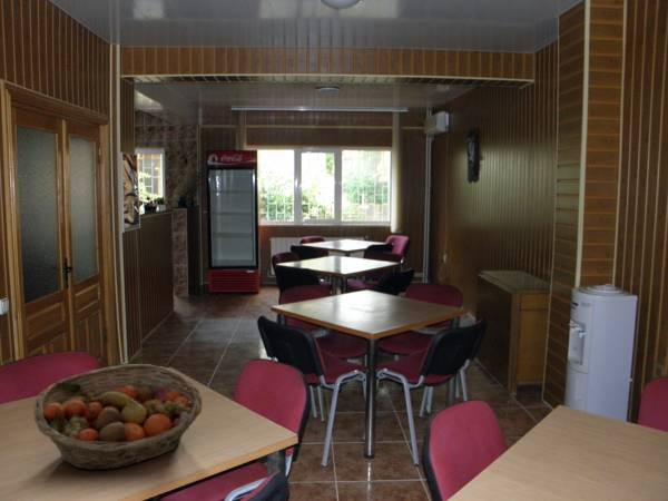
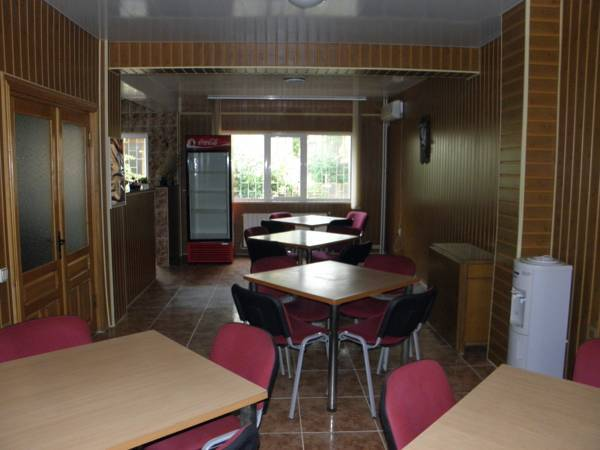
- fruit basket (121, 413)
